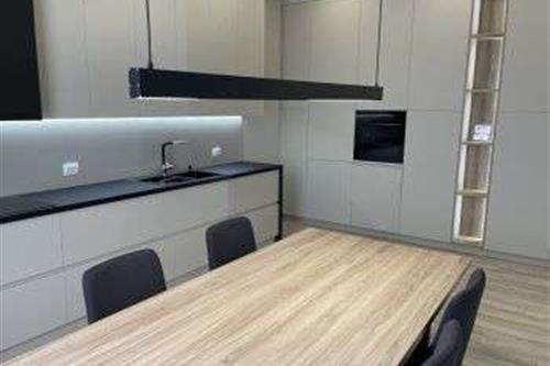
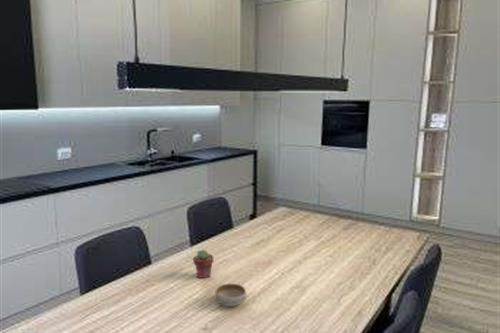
+ bowl (230, 295)
+ potted succulent (203, 262)
